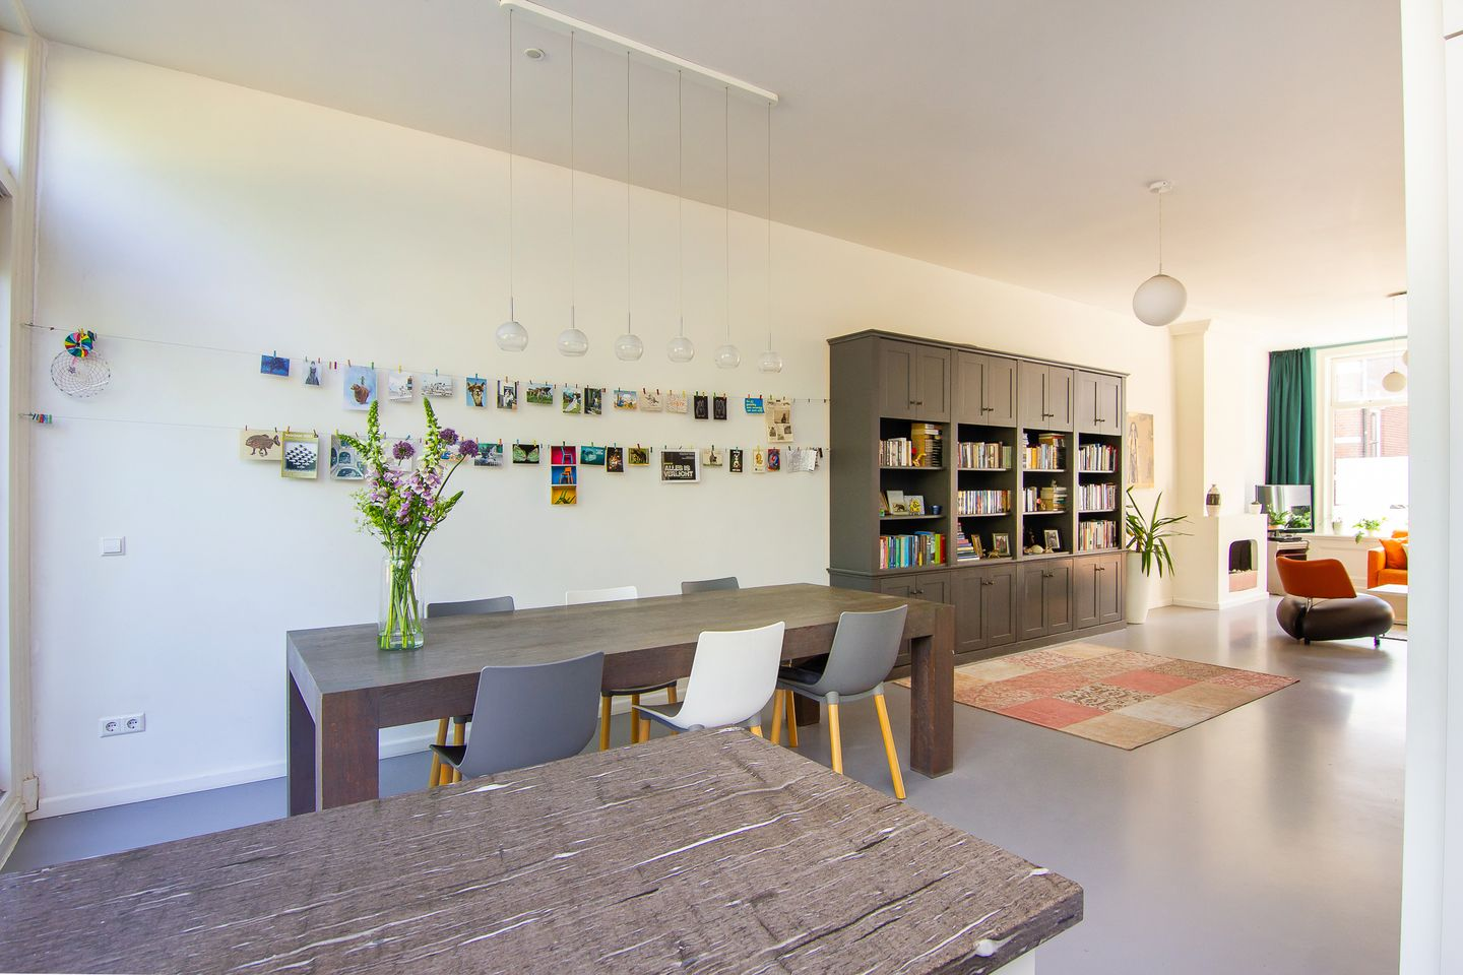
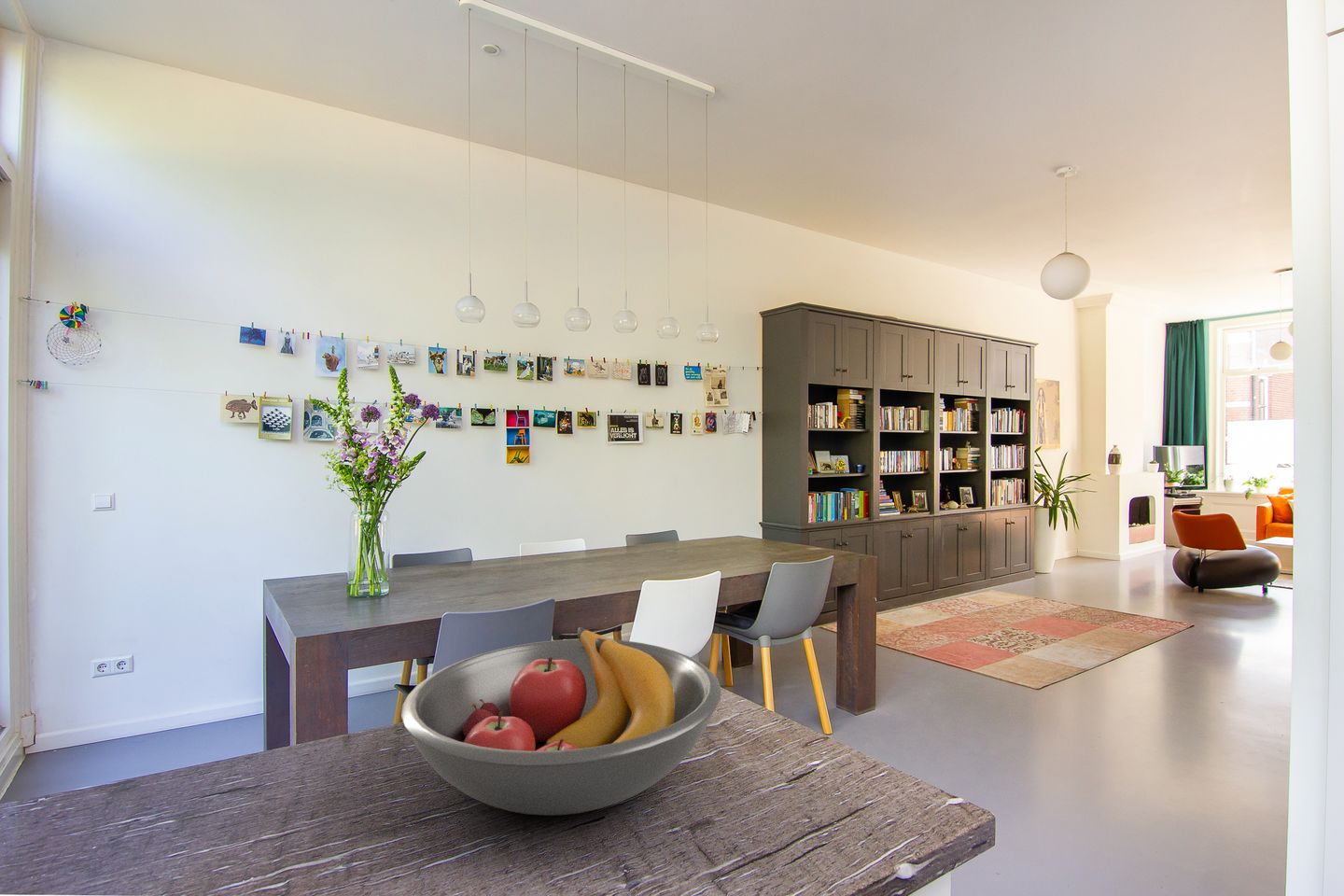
+ fruit bowl (567, 716)
